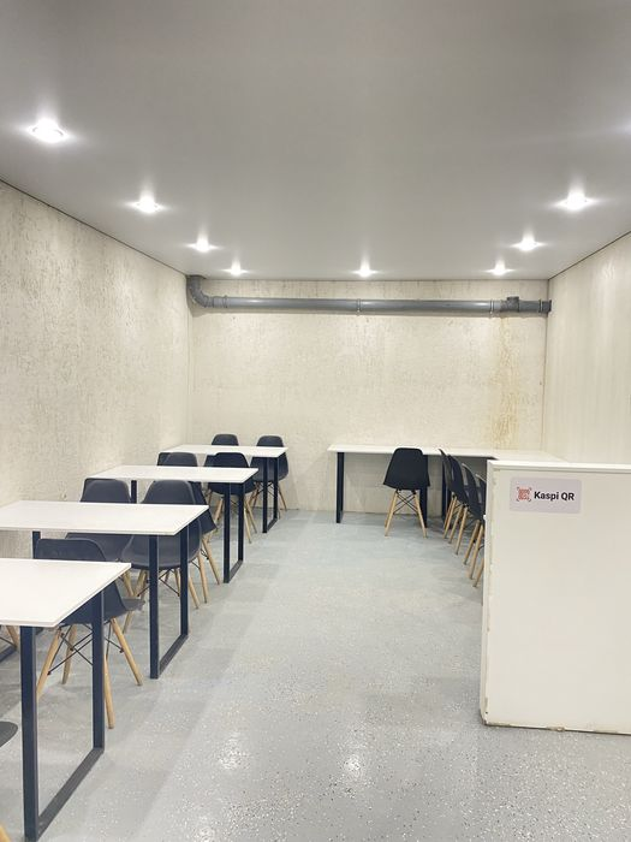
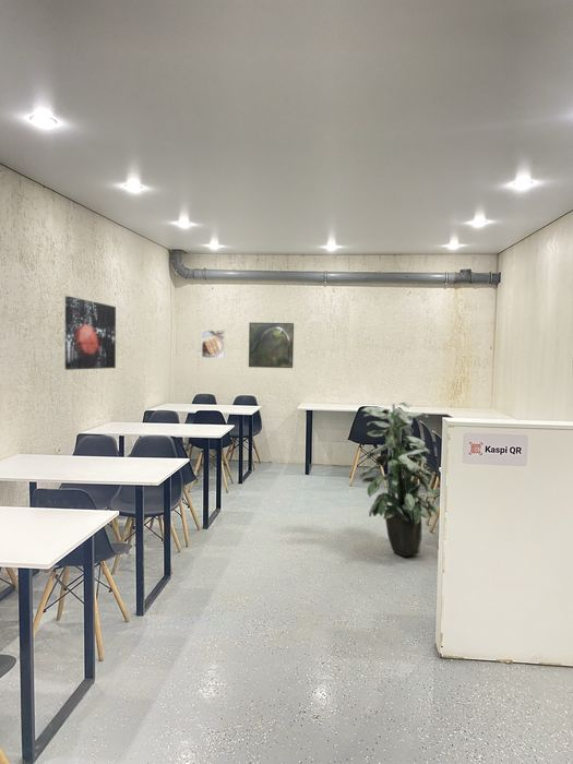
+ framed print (271, 345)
+ indoor plant (398, 477)
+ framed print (213, 344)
+ wall art (92, 335)
